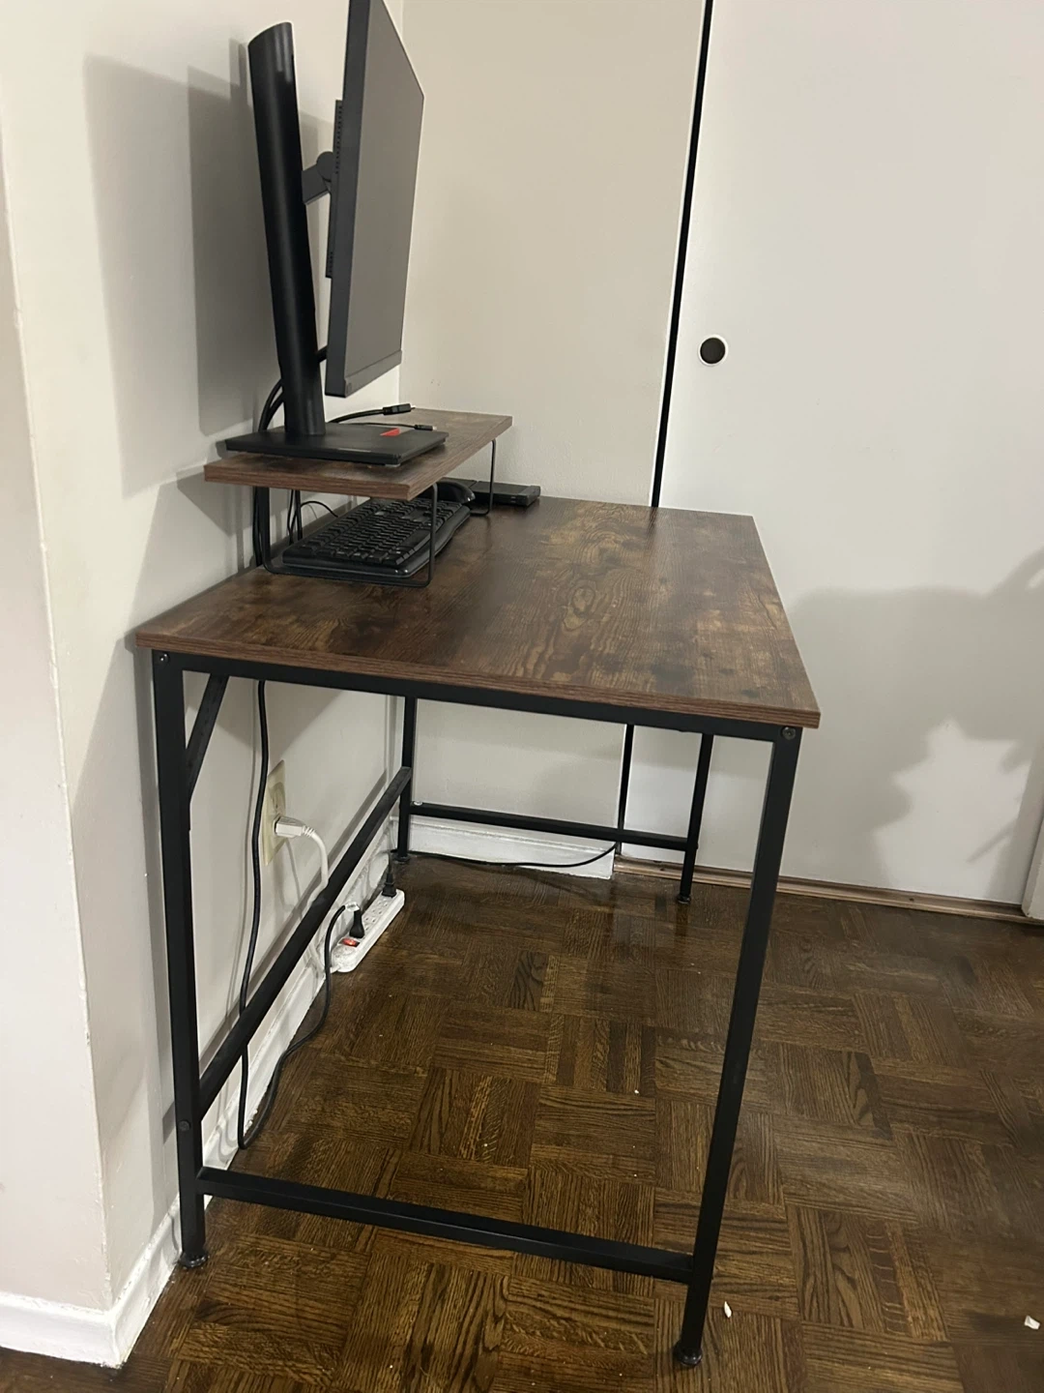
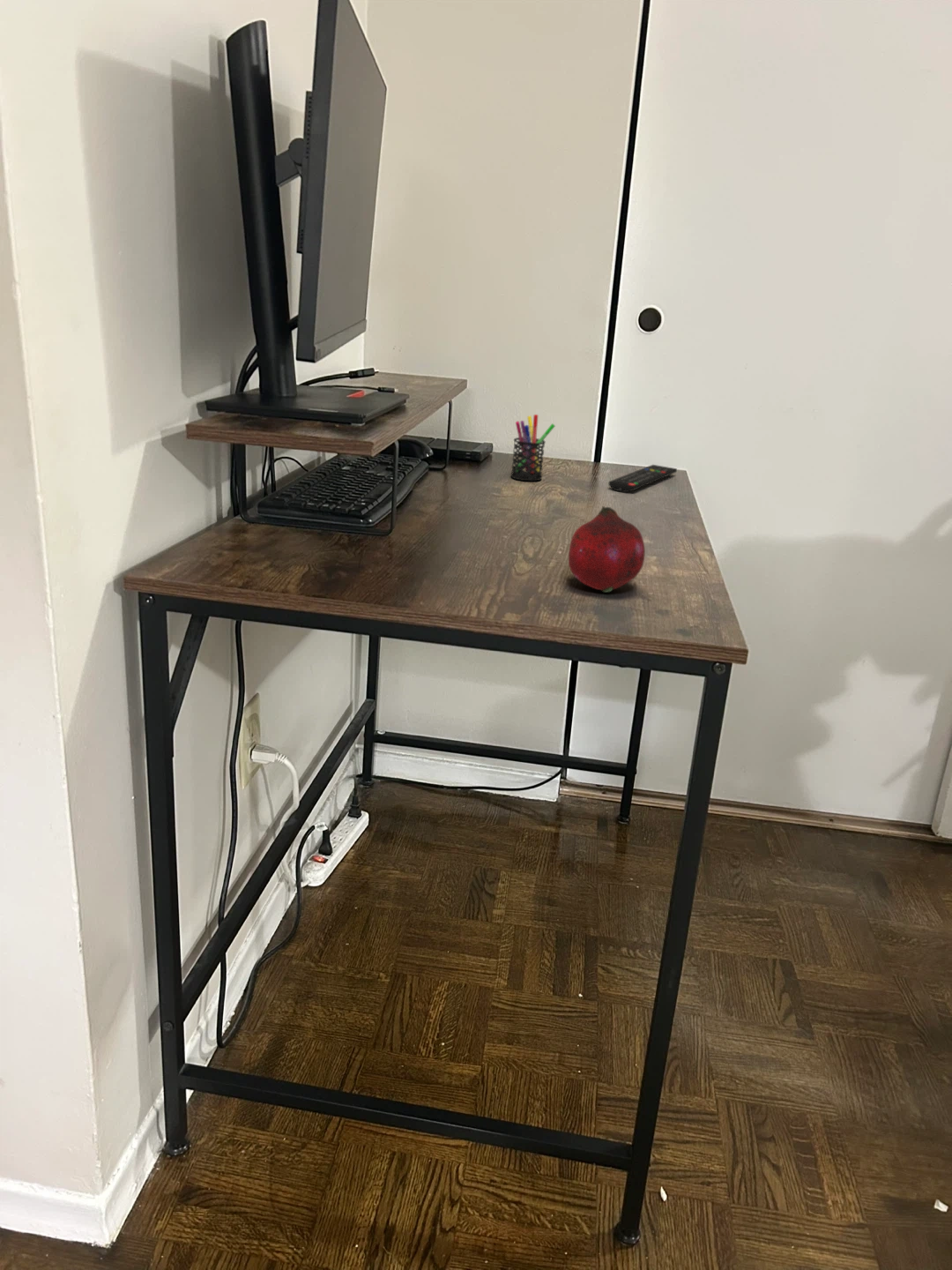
+ pen holder (532, 445)
+ fruit (606, 549)
+ remote control (643, 478)
